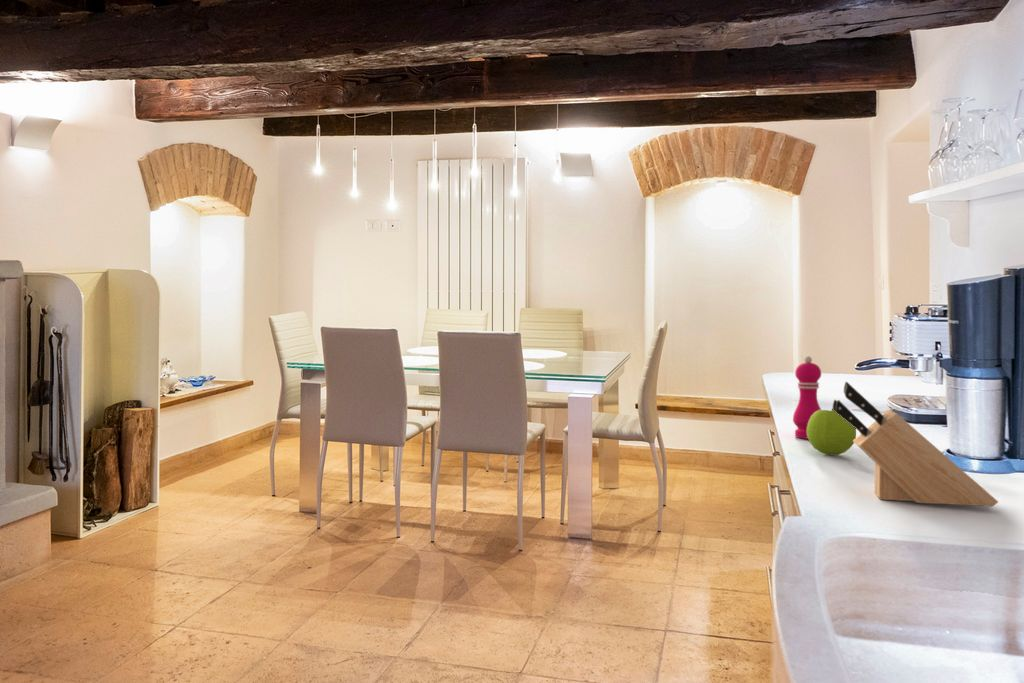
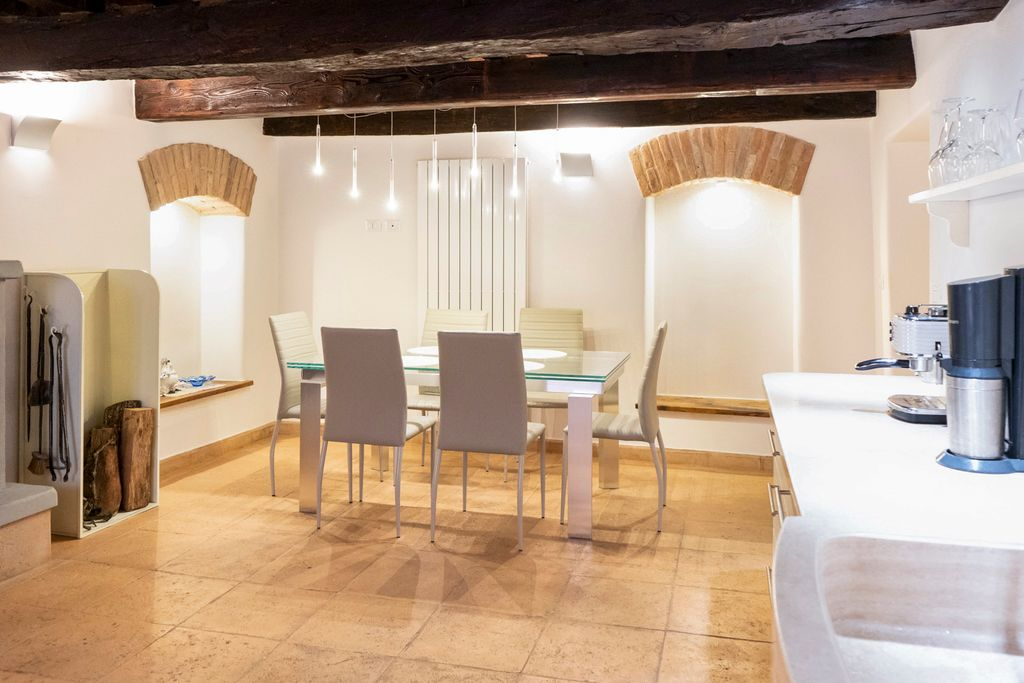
- apple (831, 431)
- knife block (910, 440)
- pepper mill (808, 396)
